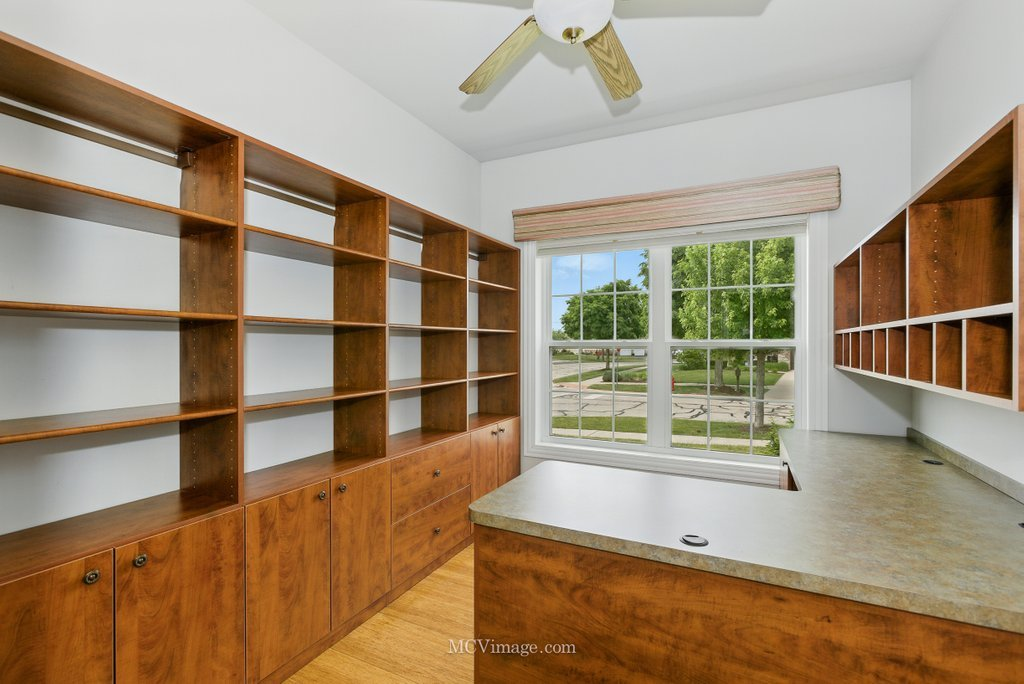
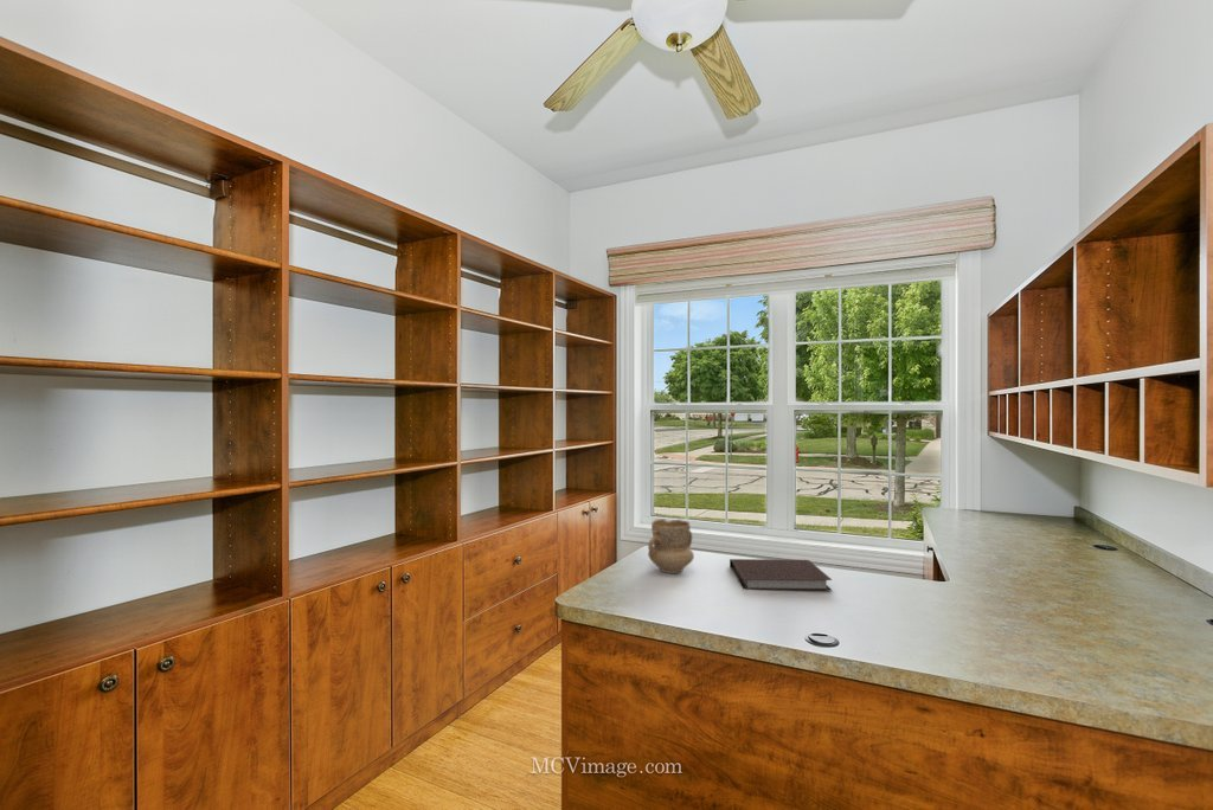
+ mug (670, 546)
+ notebook (777, 573)
